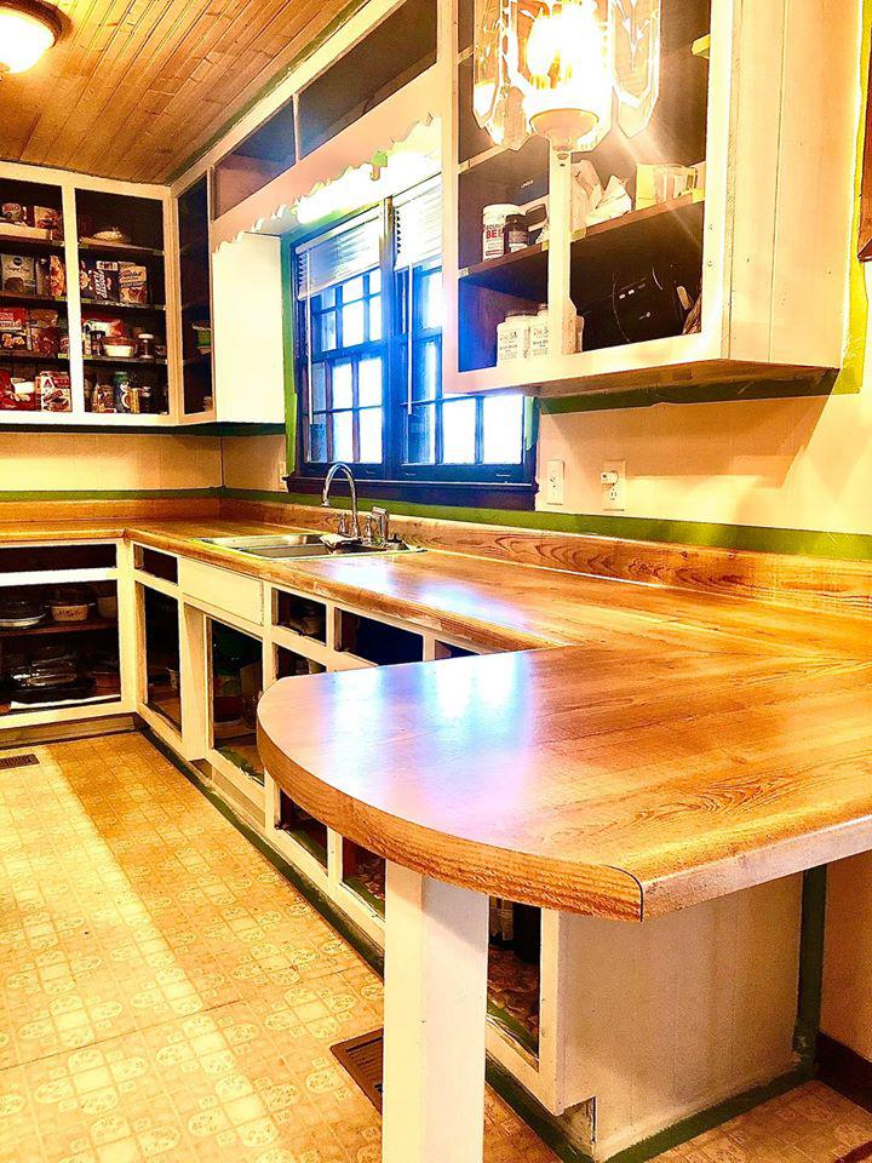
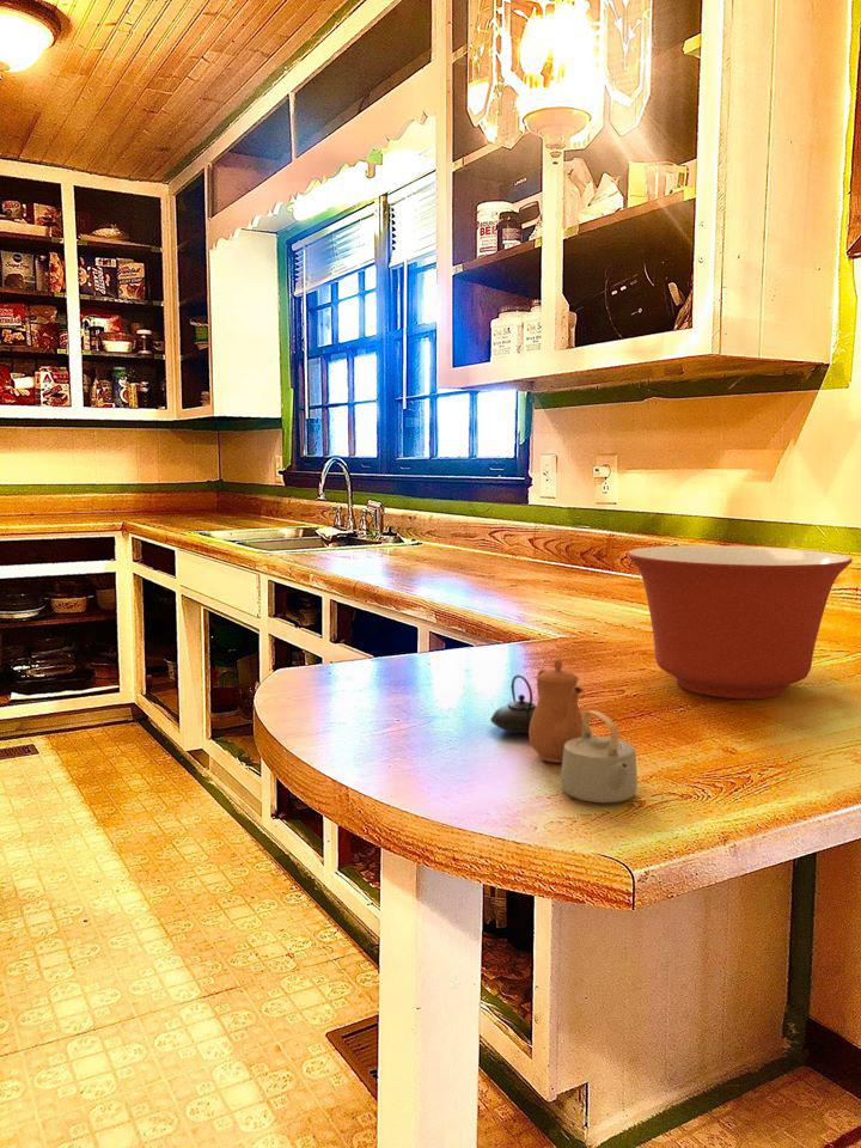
+ teapot (560, 710)
+ mixing bowl (732, 619)
